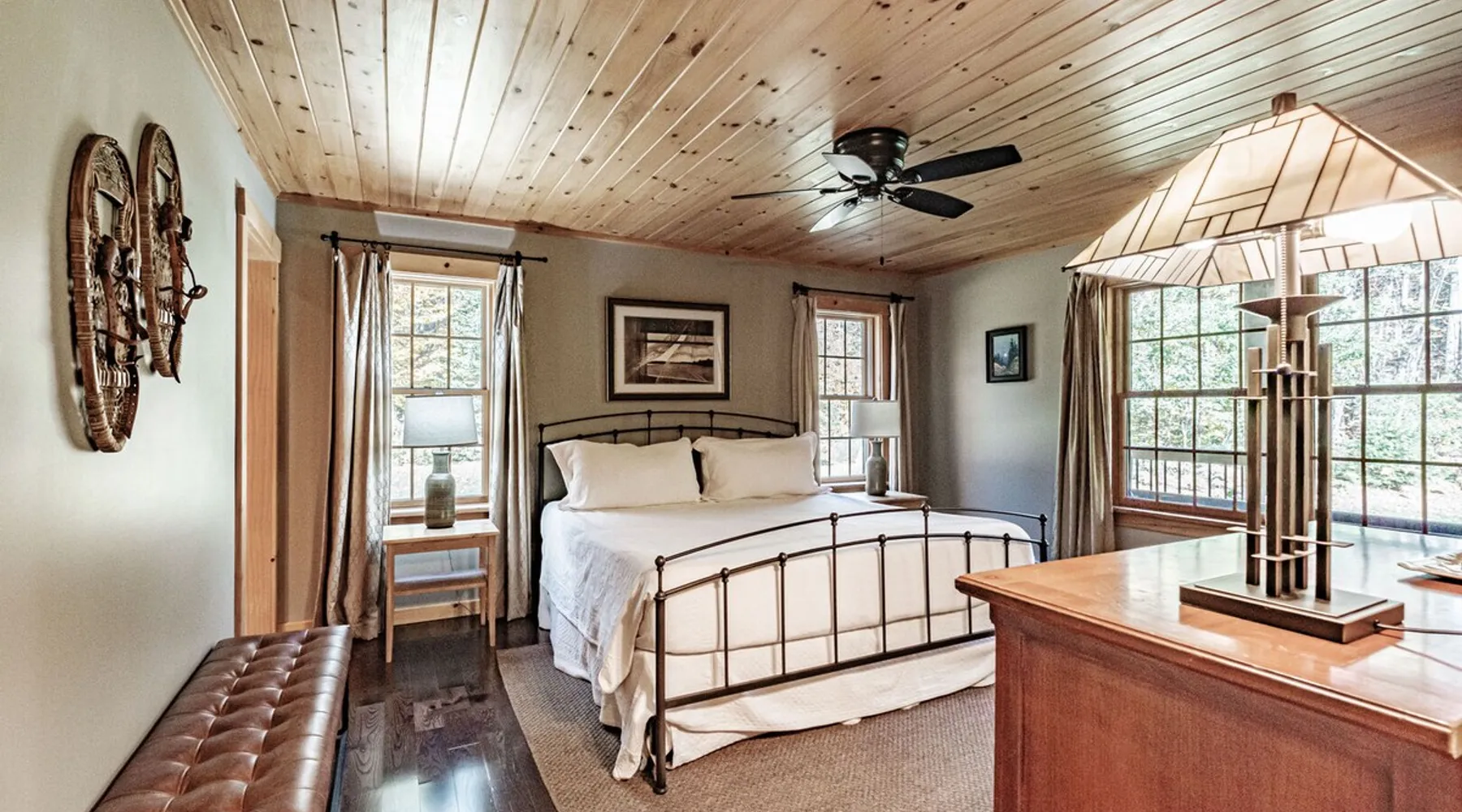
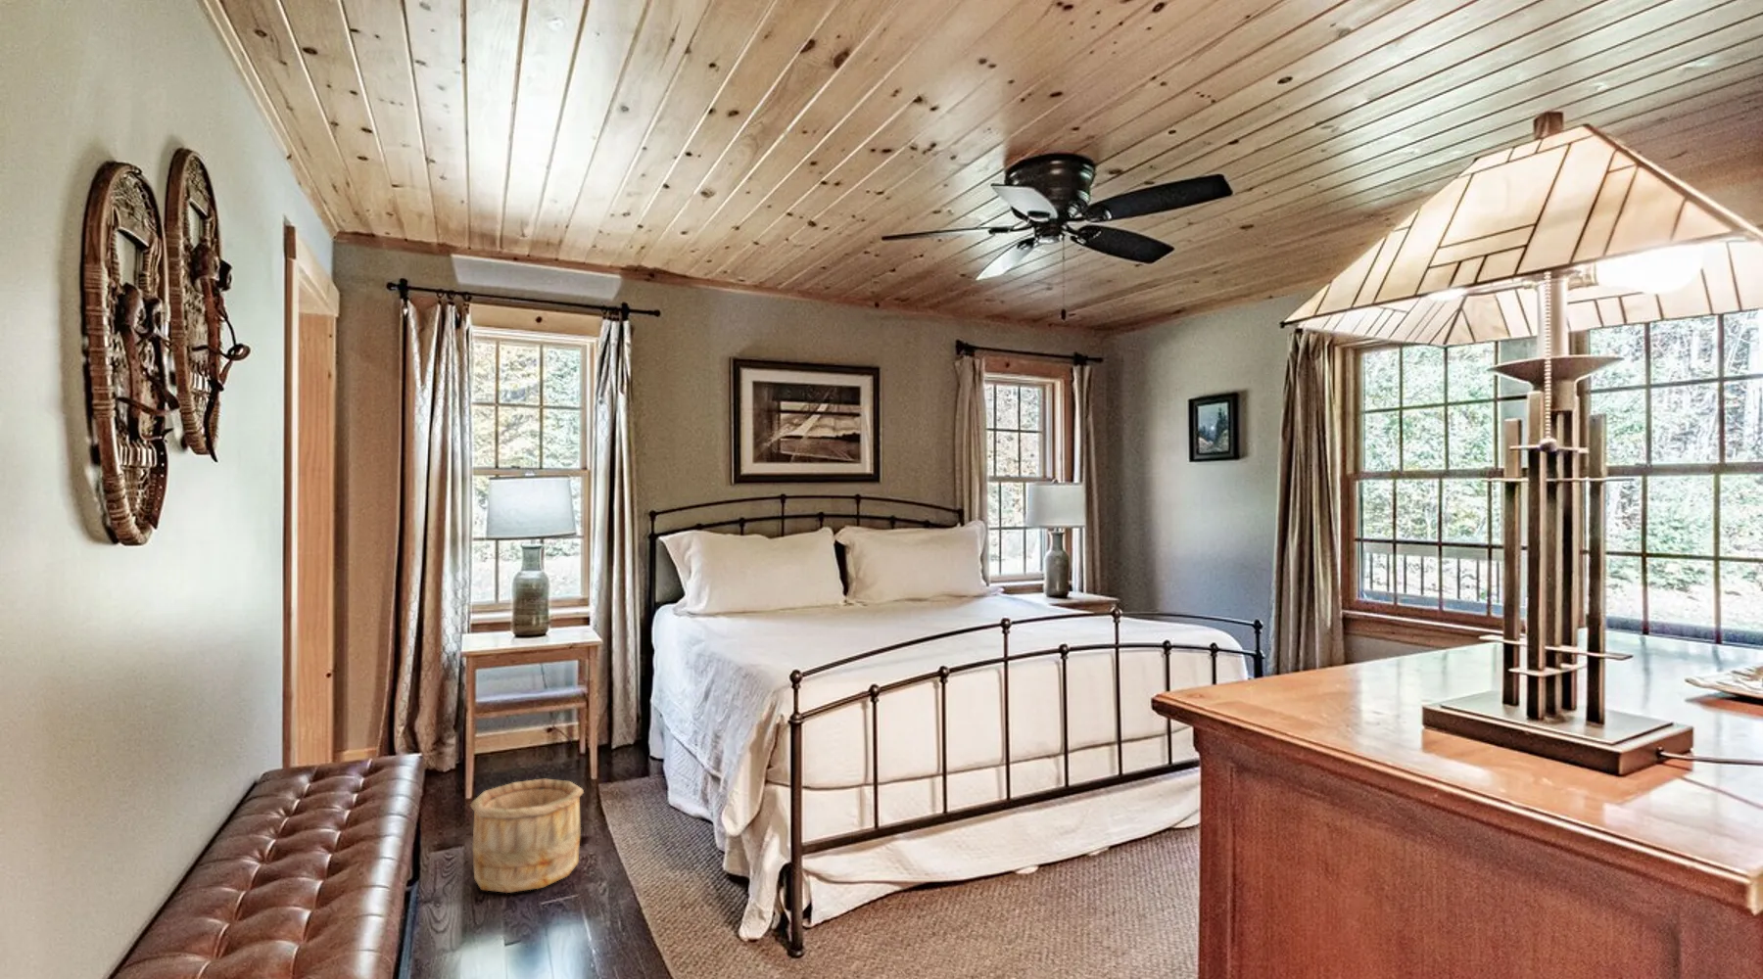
+ wooden bucket (527, 832)
